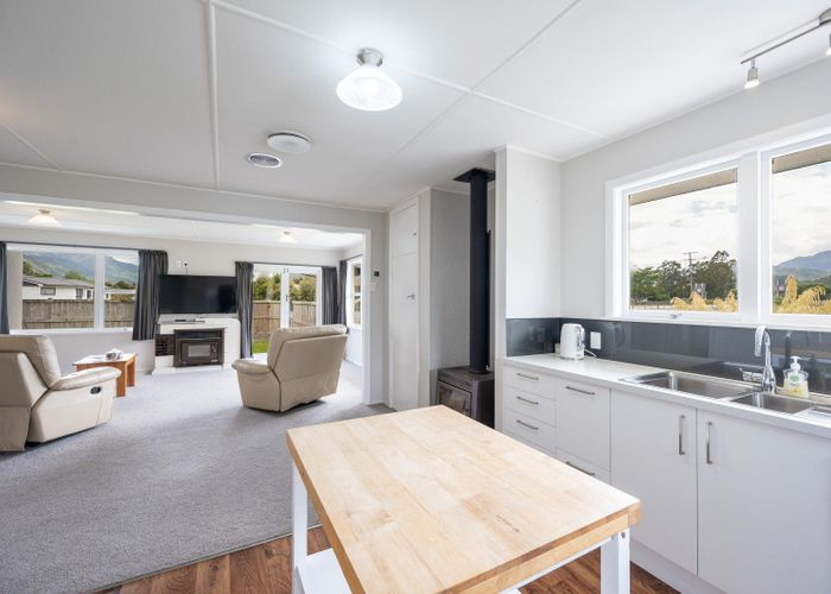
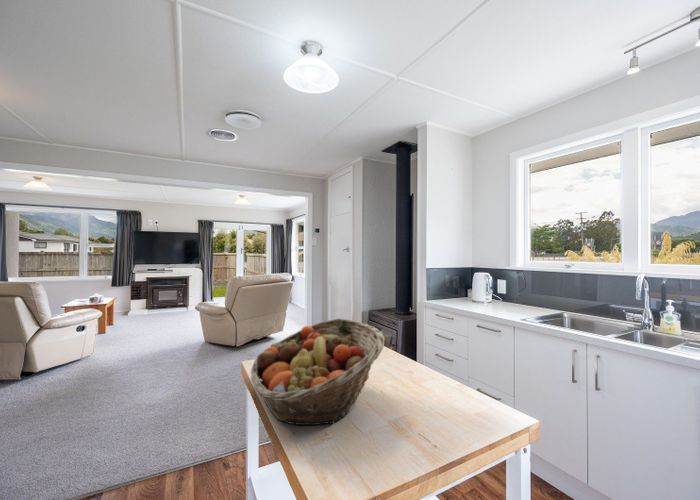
+ fruit basket (316, 362)
